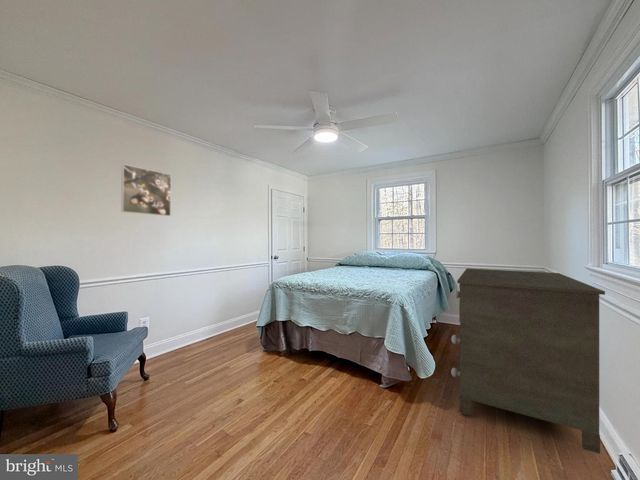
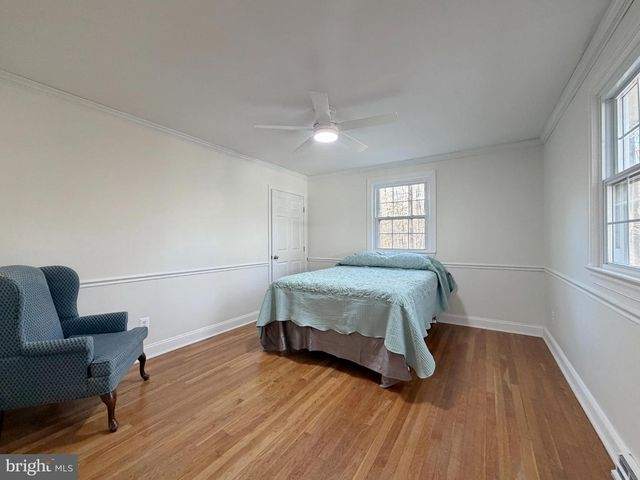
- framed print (147, 192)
- dresser (510, 333)
